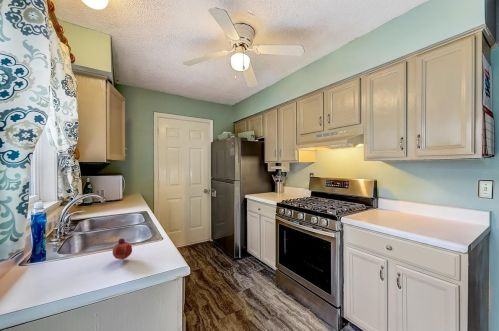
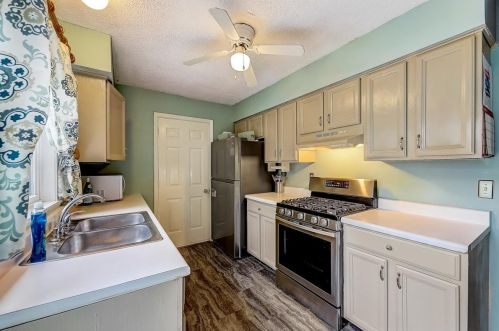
- fruit (122, 249)
